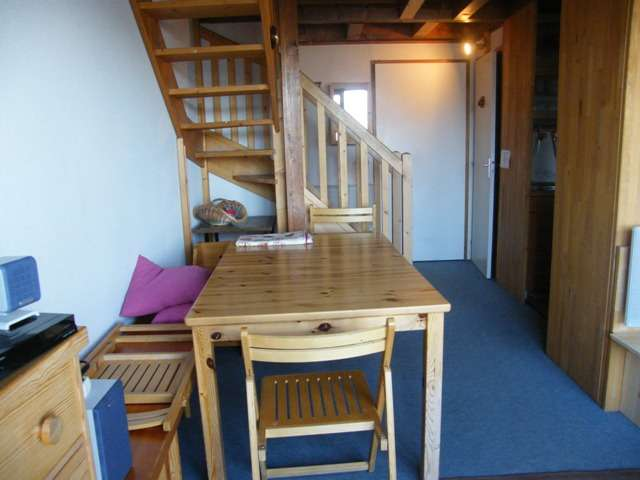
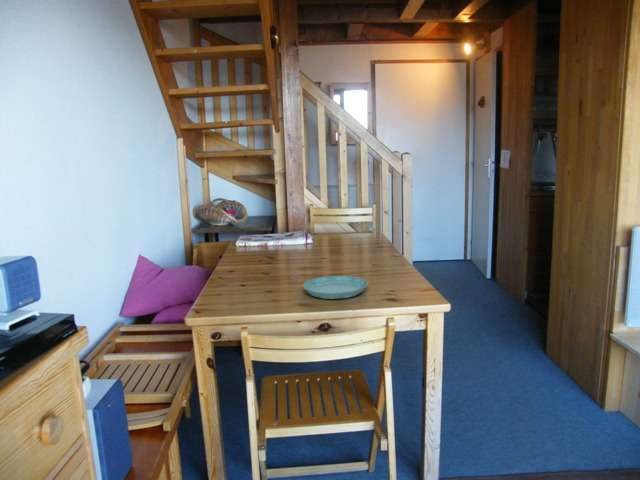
+ saucer (335, 287)
